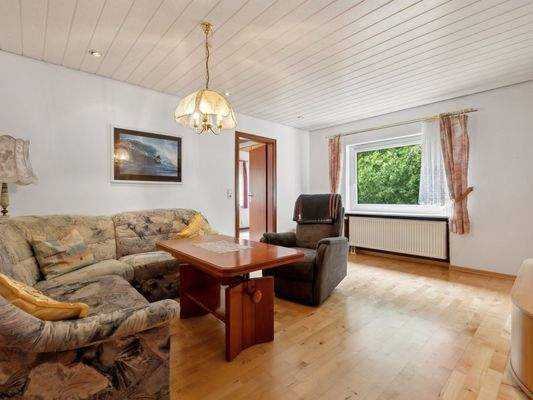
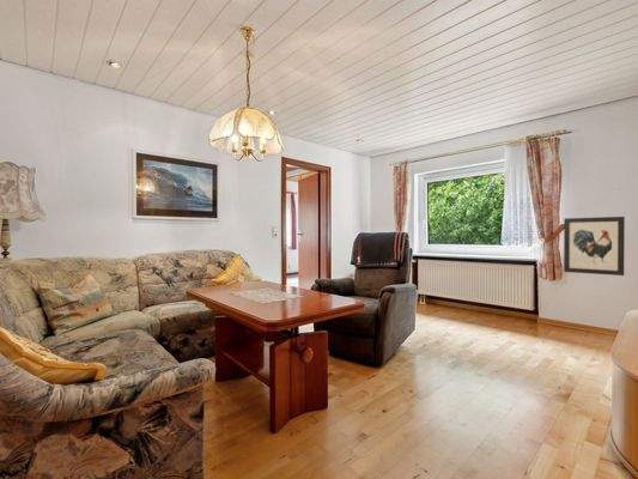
+ wall art (593, 245)
